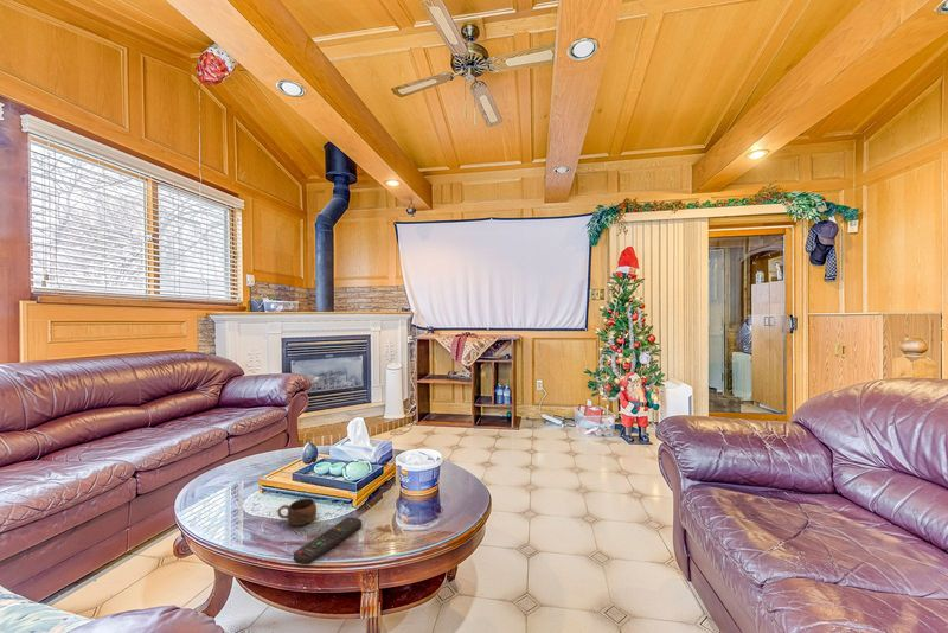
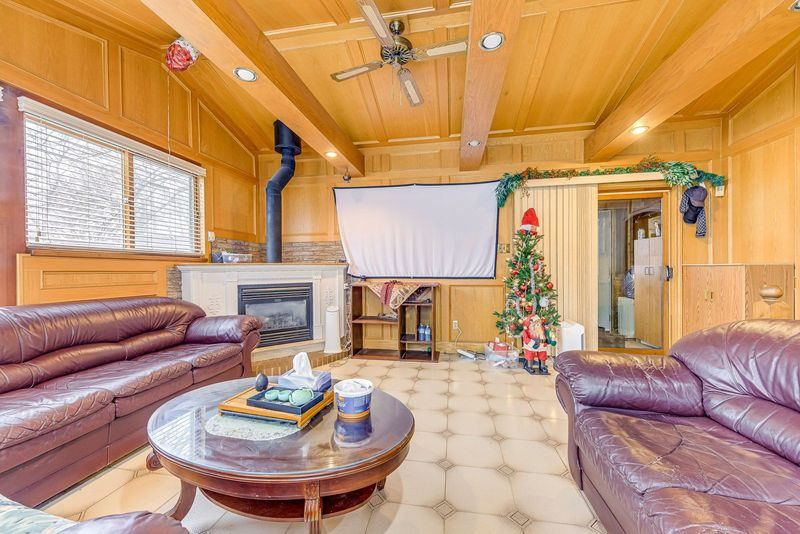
- cup (297, 511)
- remote control (329, 538)
